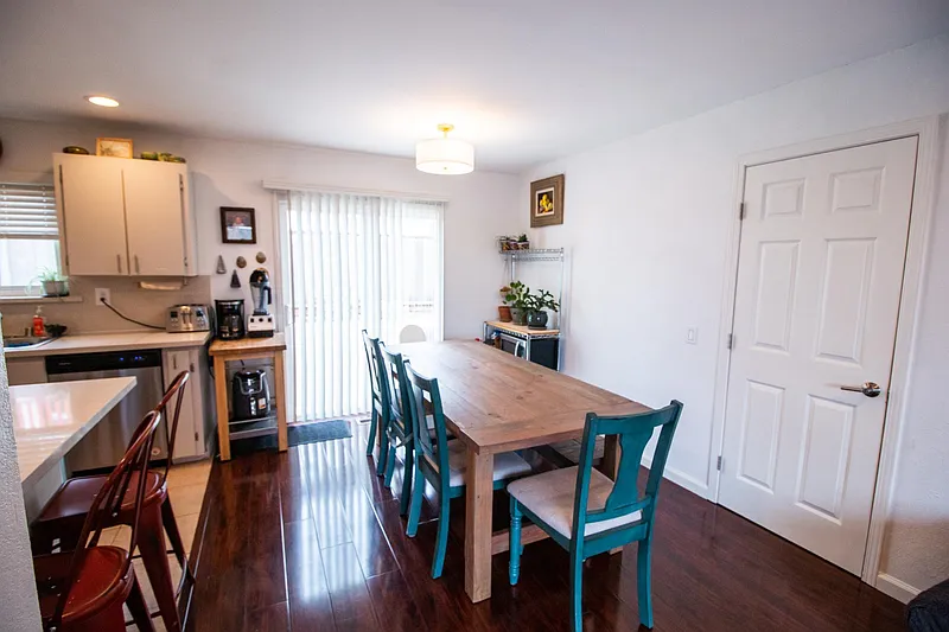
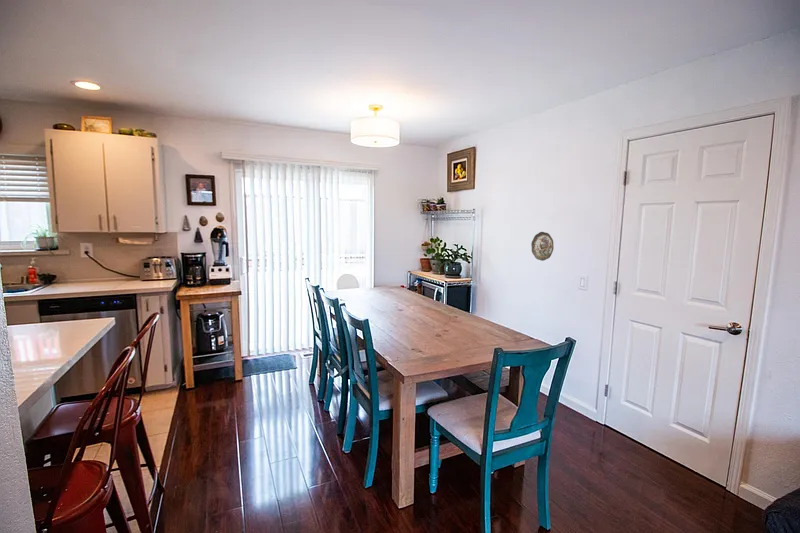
+ decorative plate (543, 246)
